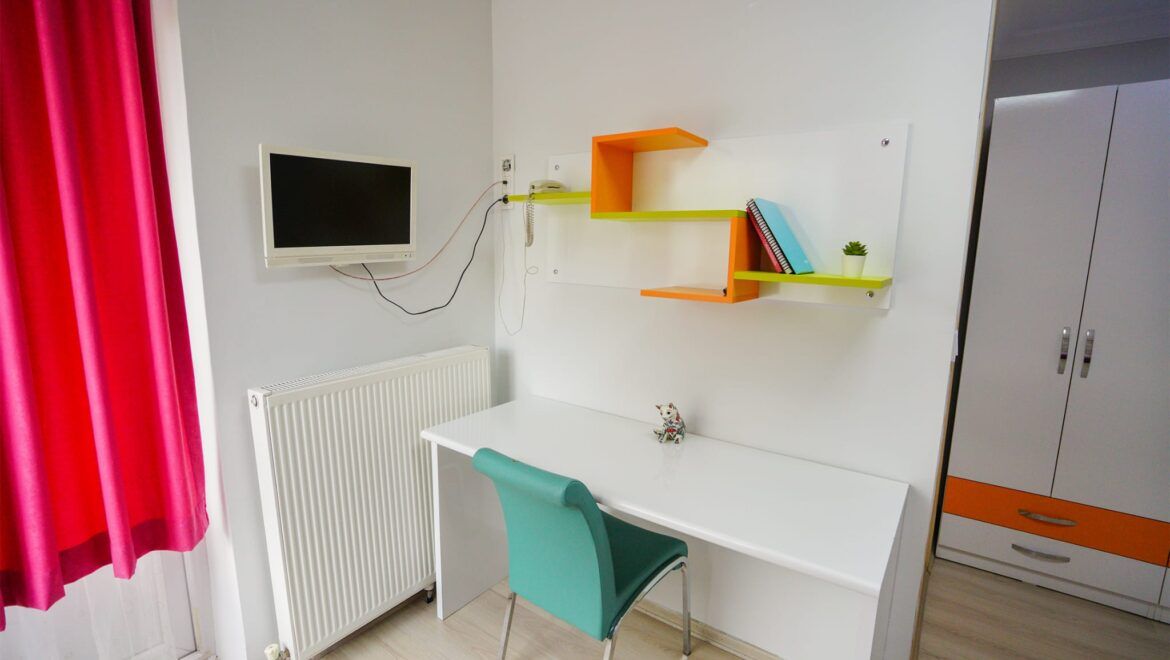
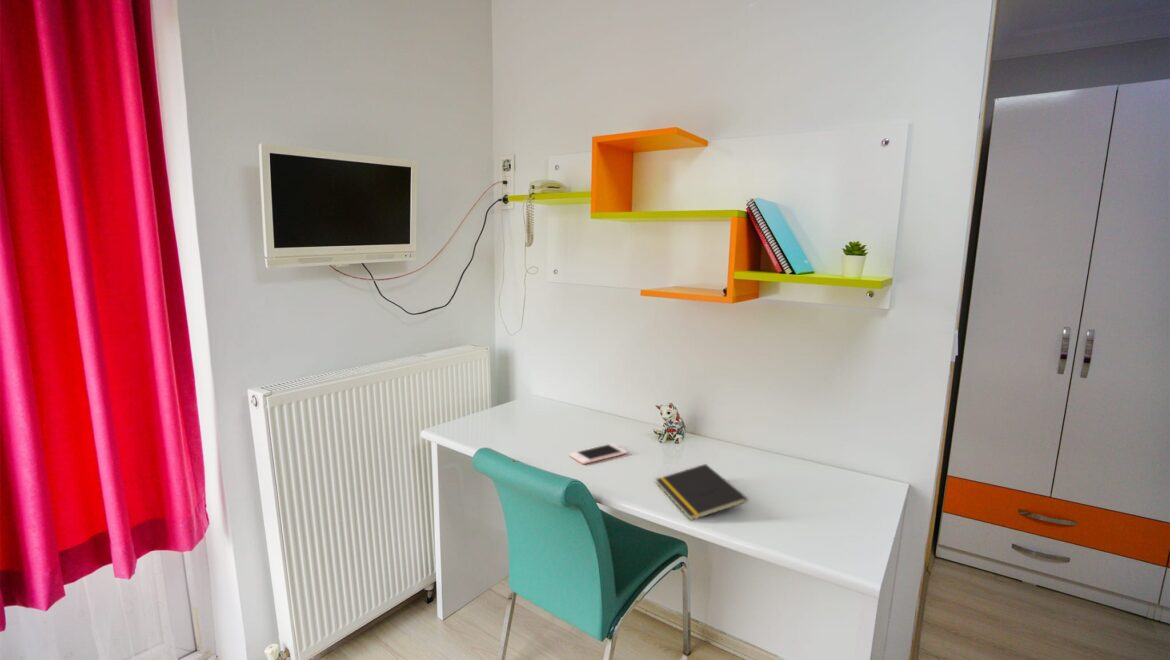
+ notepad (698, 489)
+ cell phone (598, 453)
